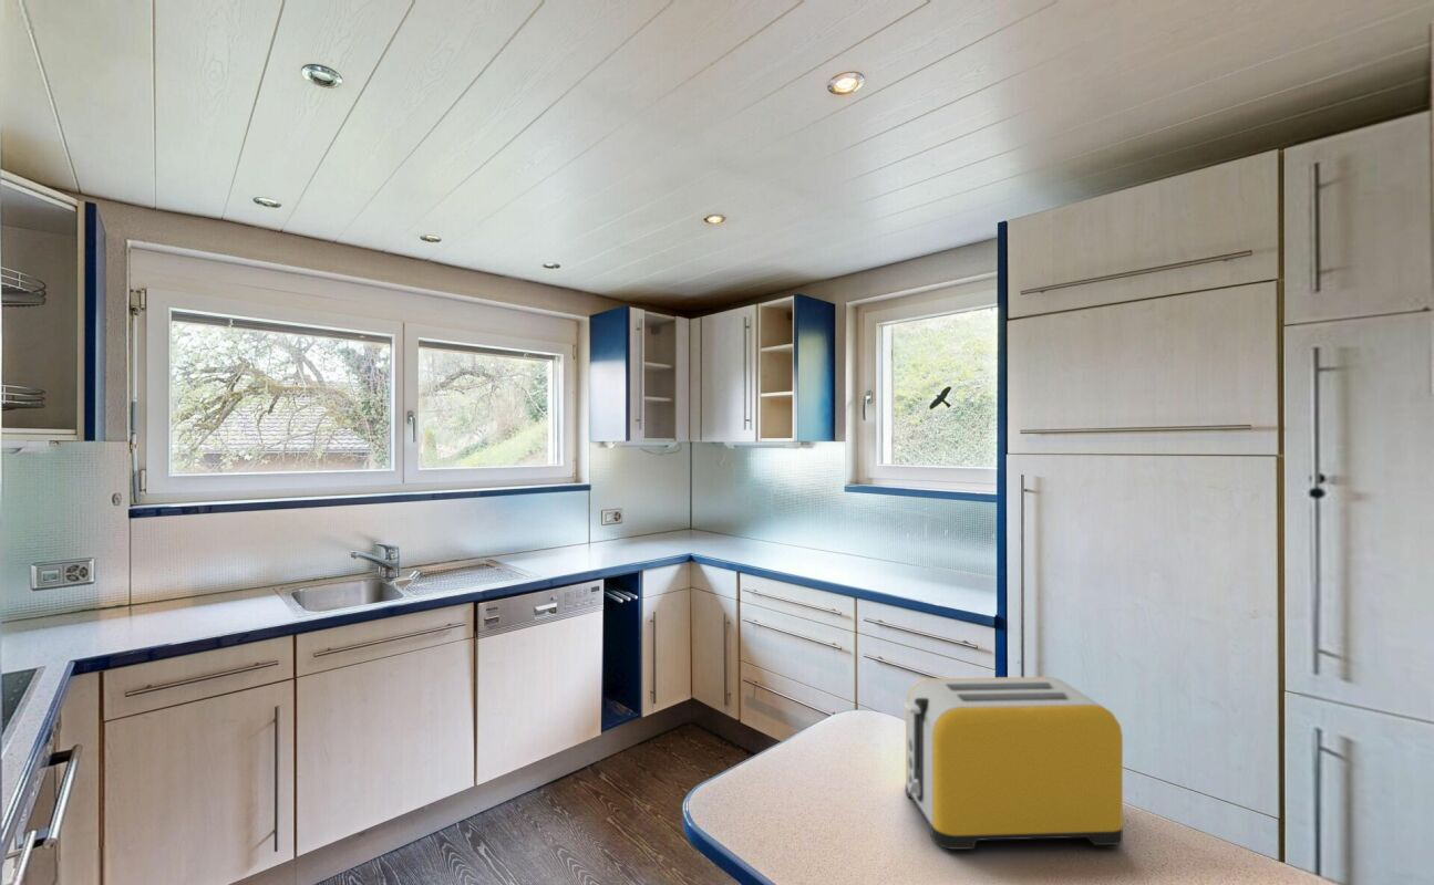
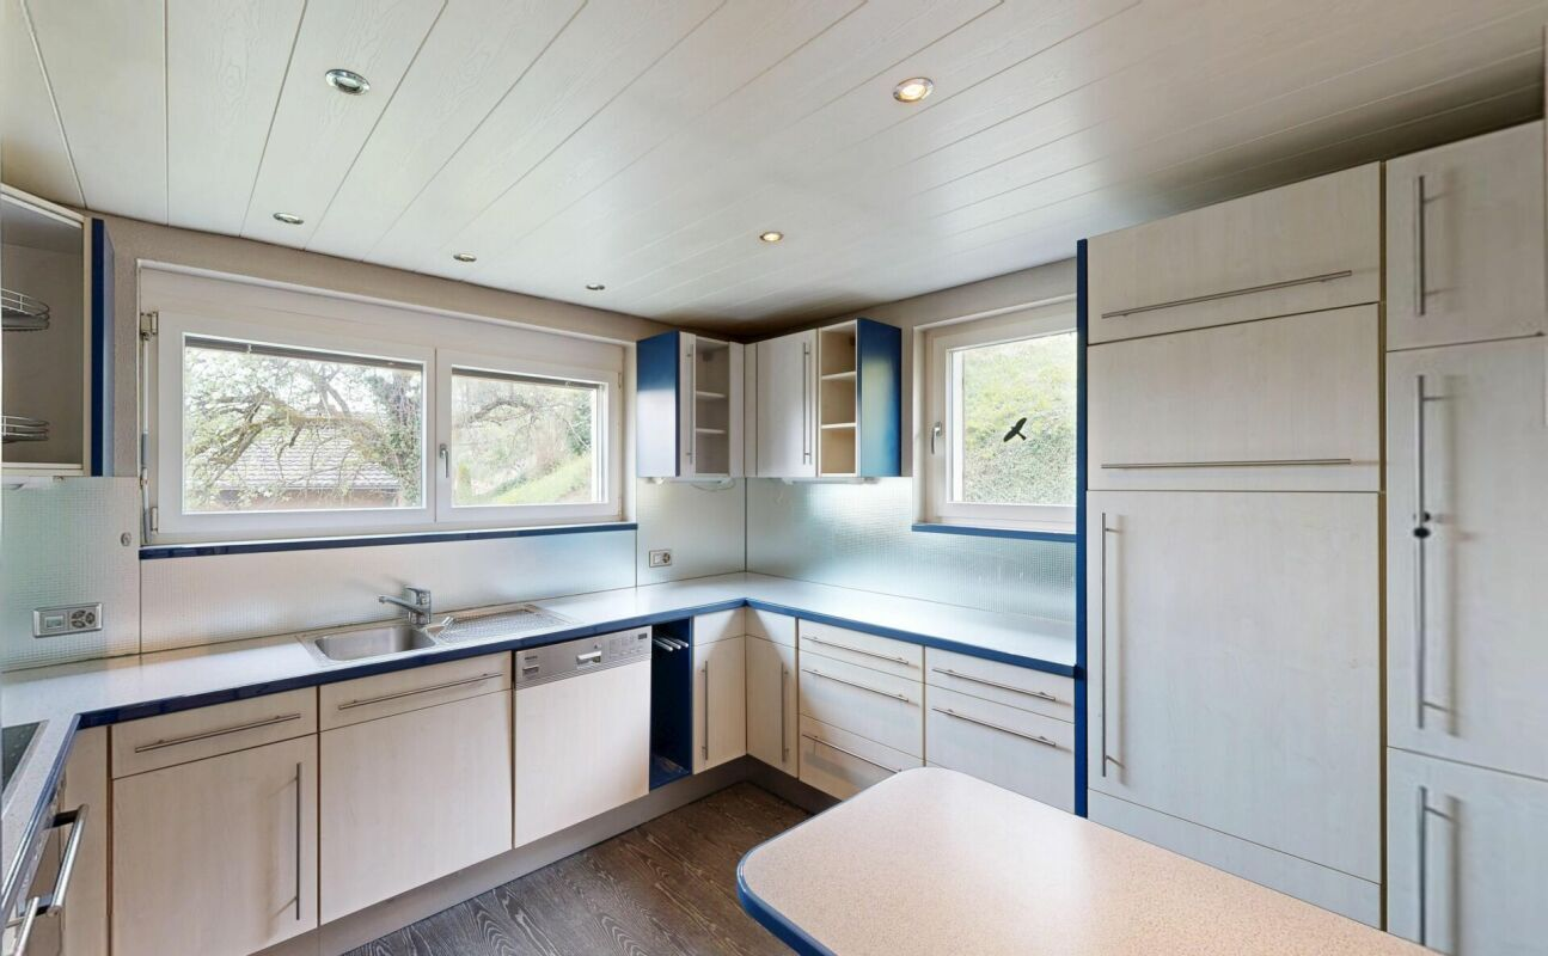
- toaster (1001, 753)
